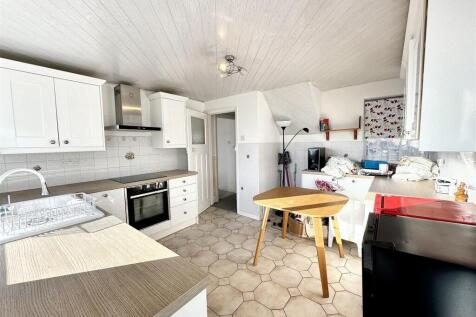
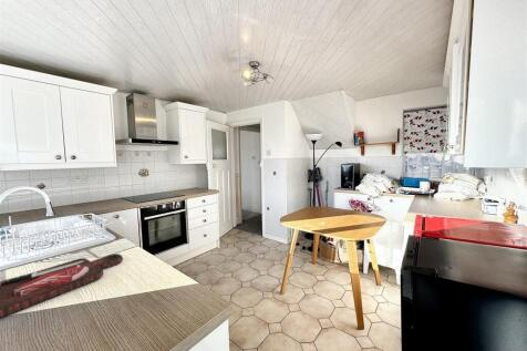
+ cutting board (61, 272)
